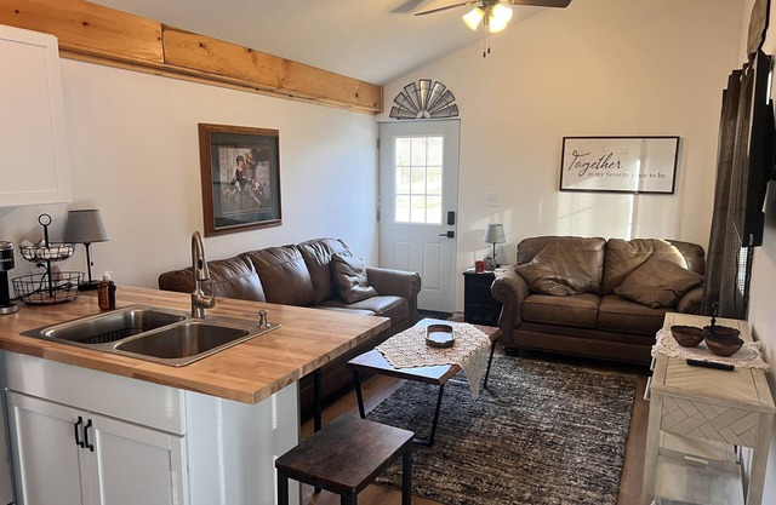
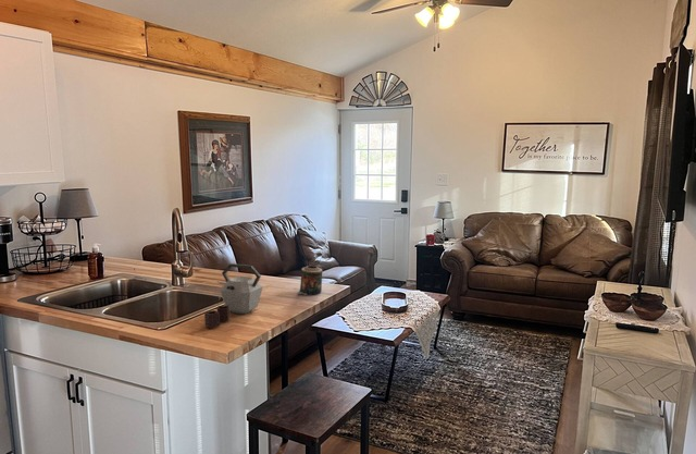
+ candle (308, 279)
+ kettle (229, 292)
